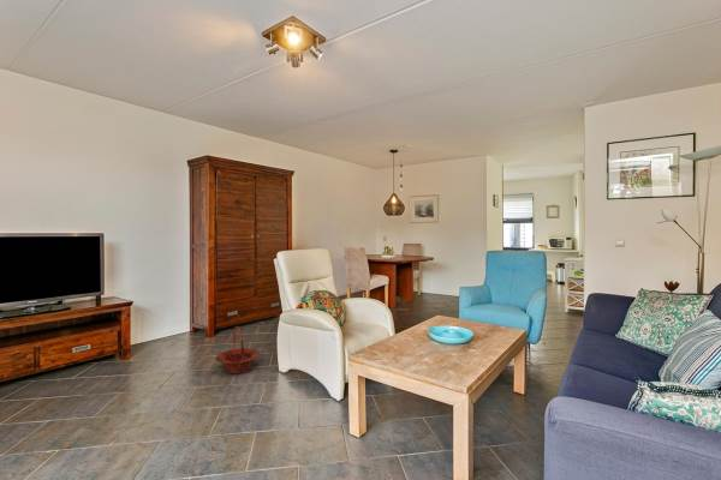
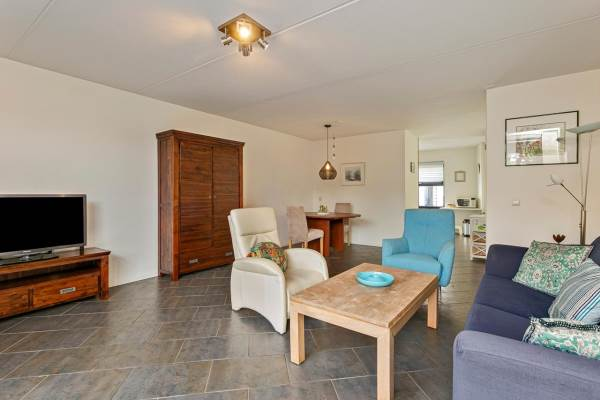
- basket (238, 348)
